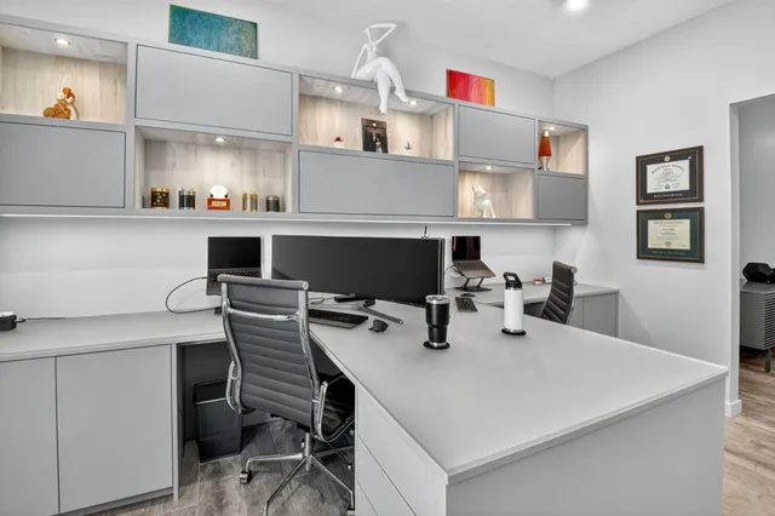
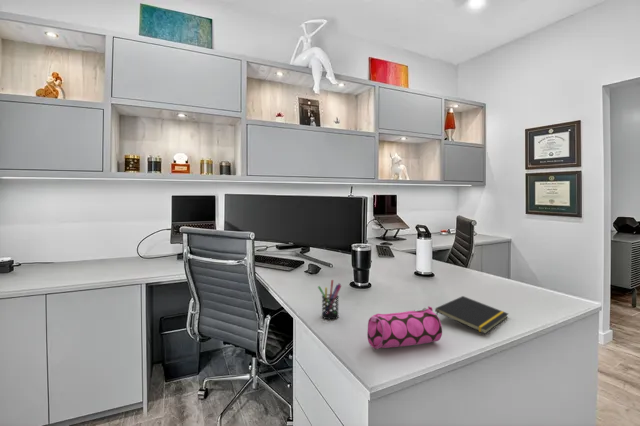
+ pen holder (328, 298)
+ pencil case (403, 326)
+ notepad (472, 312)
